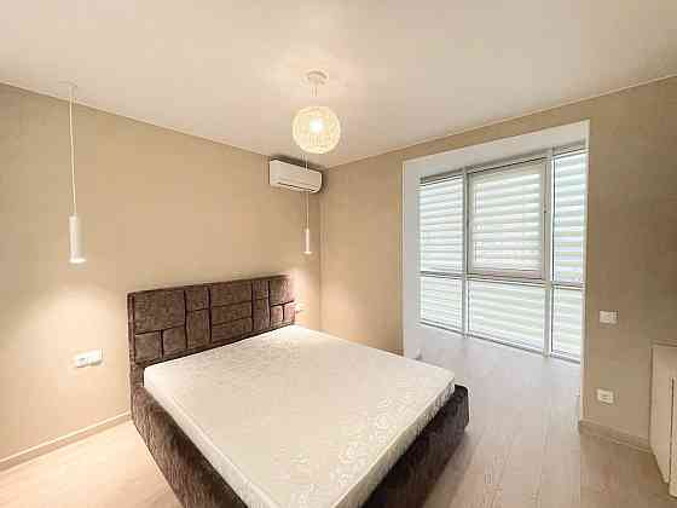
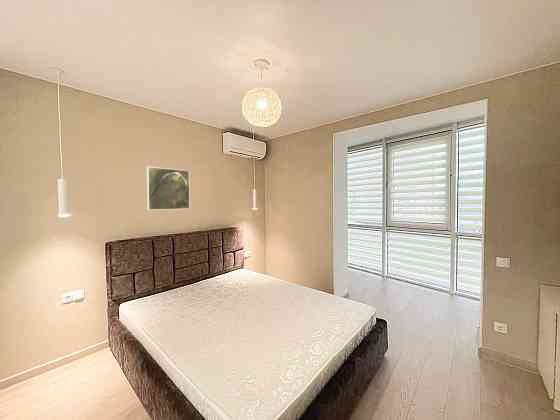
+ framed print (169, 189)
